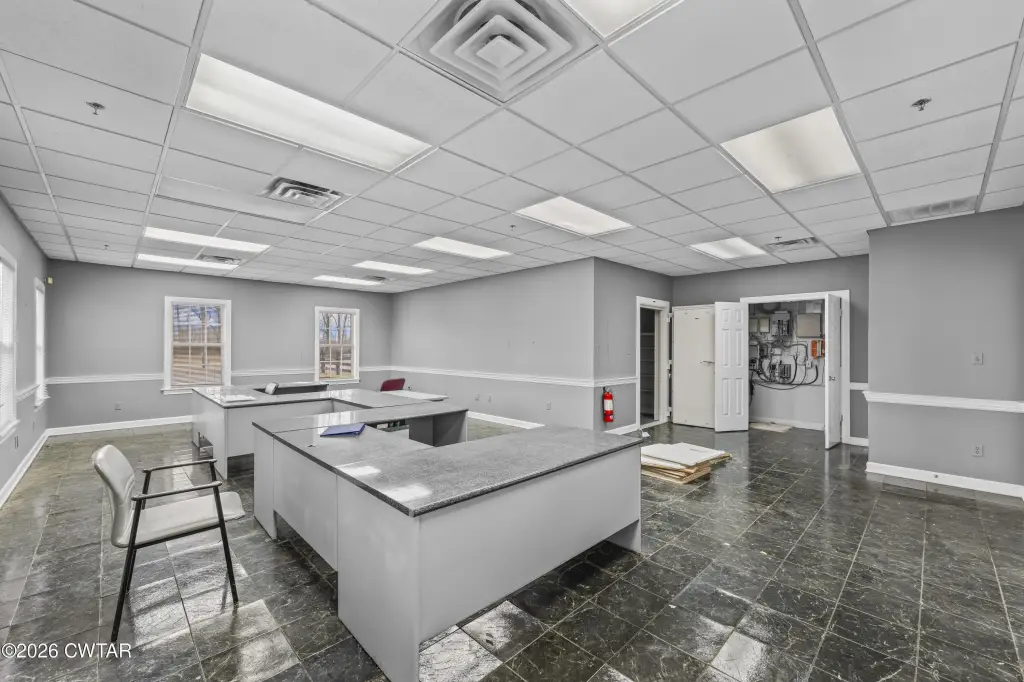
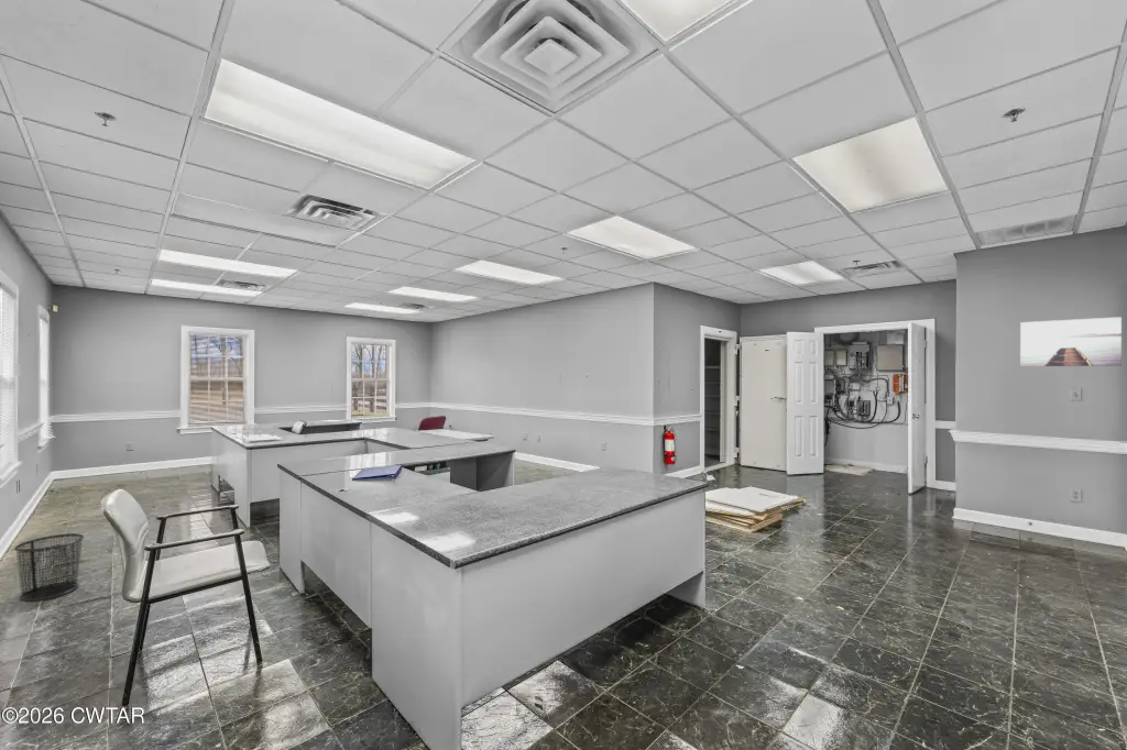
+ waste bin (50, 566)
+ wall art (1068, 342)
